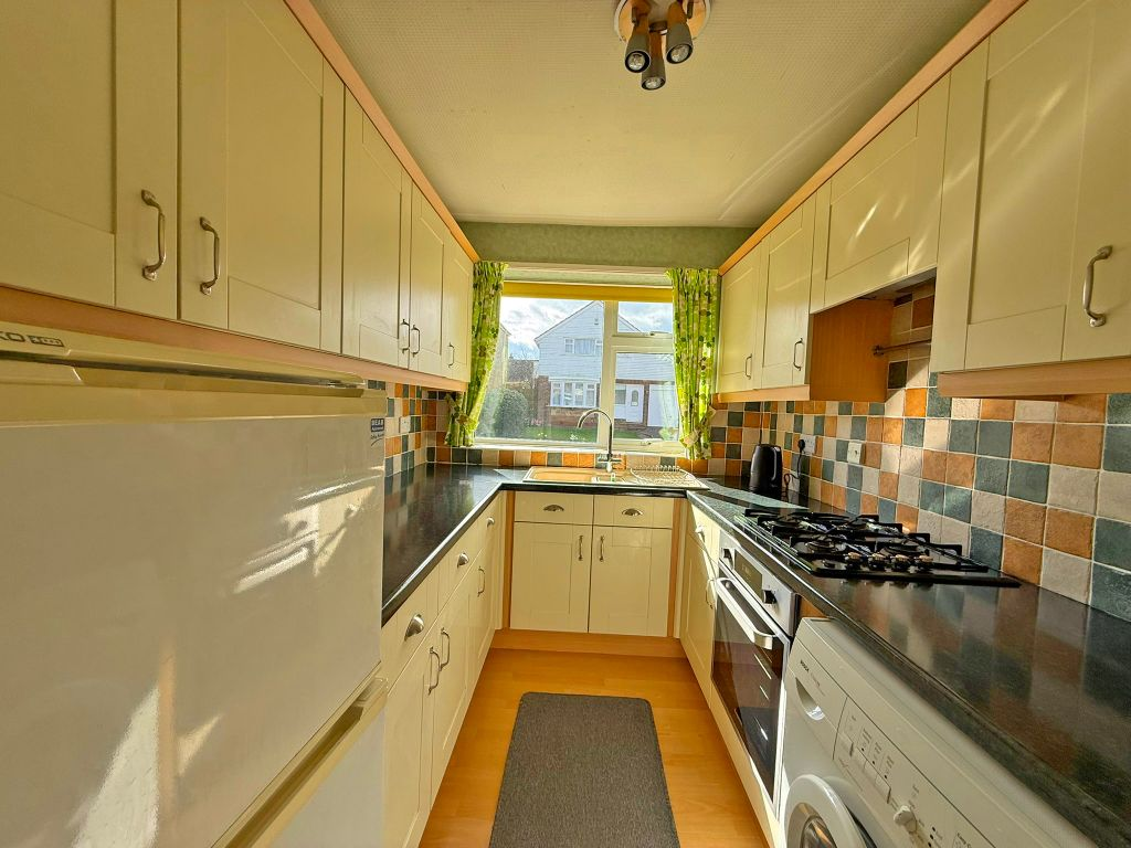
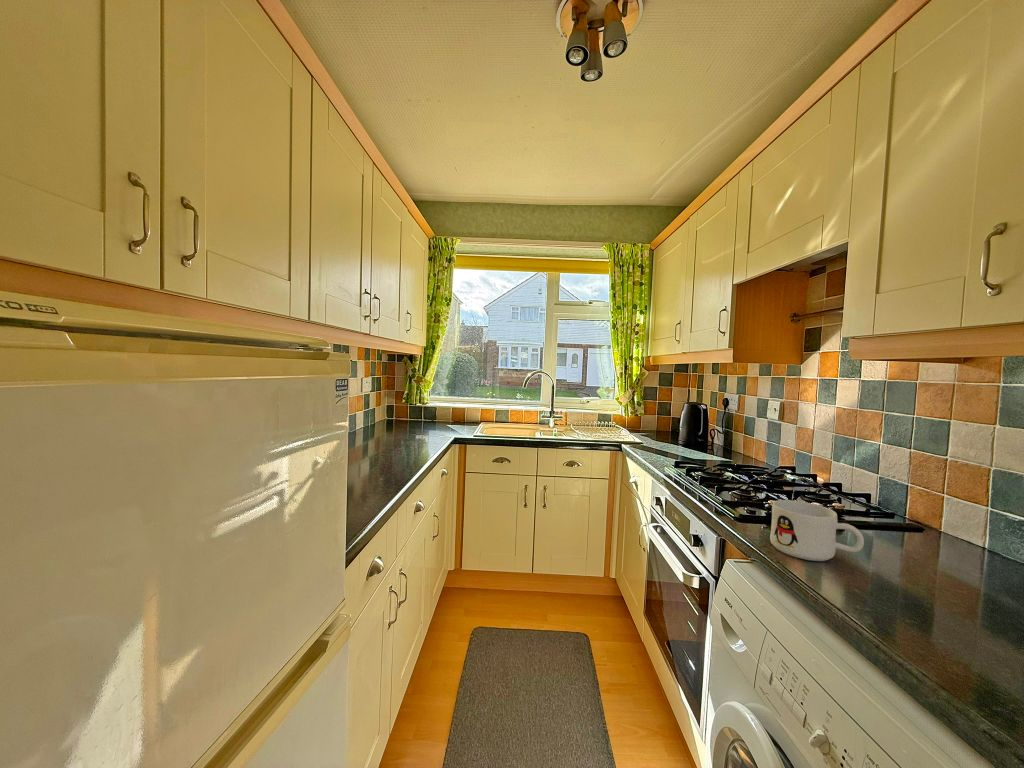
+ mug (815, 532)
